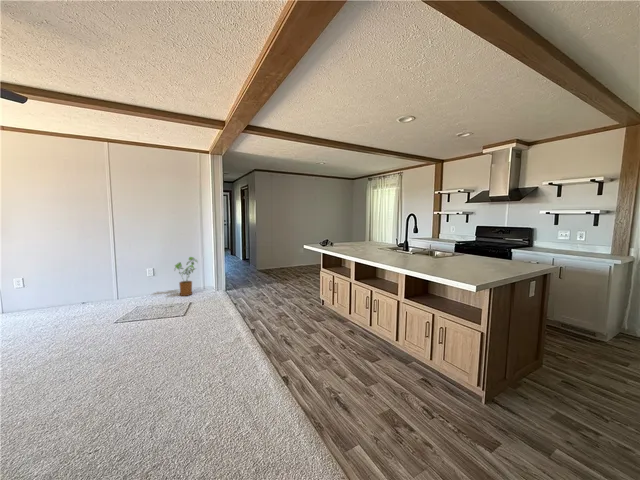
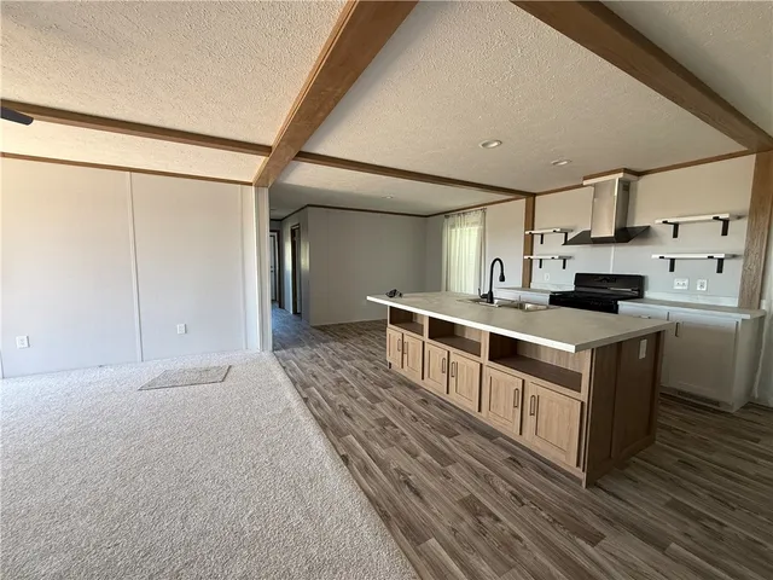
- house plant (187, 276)
